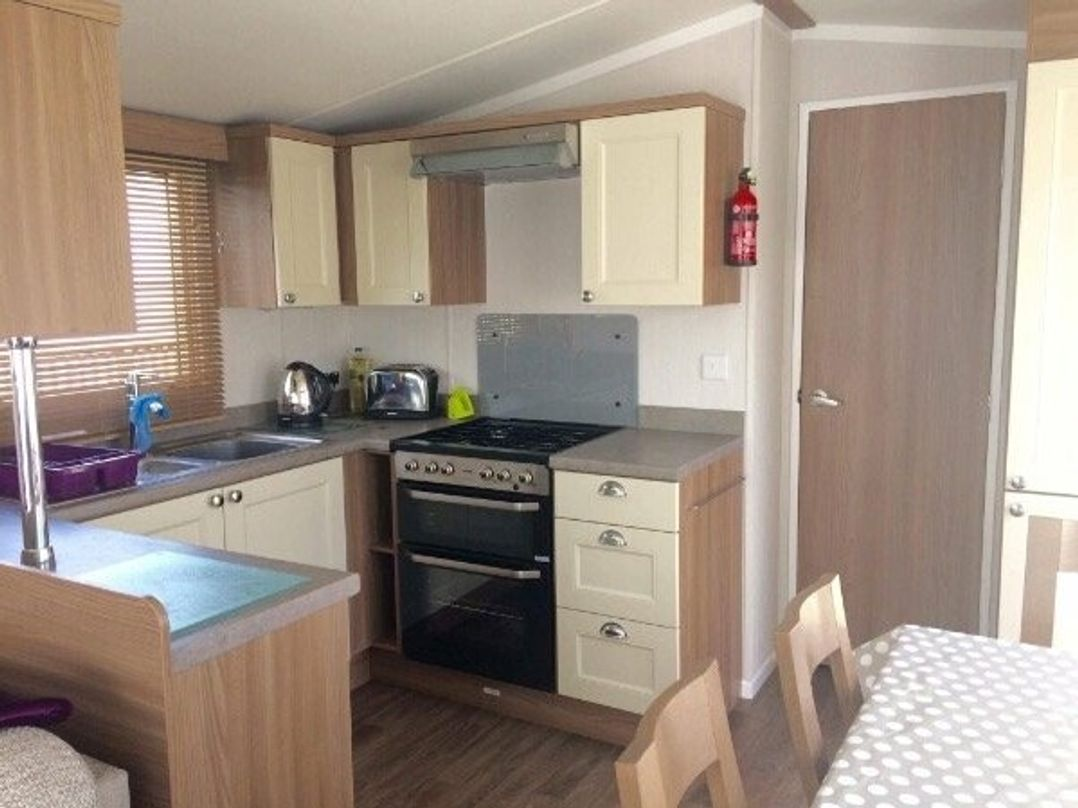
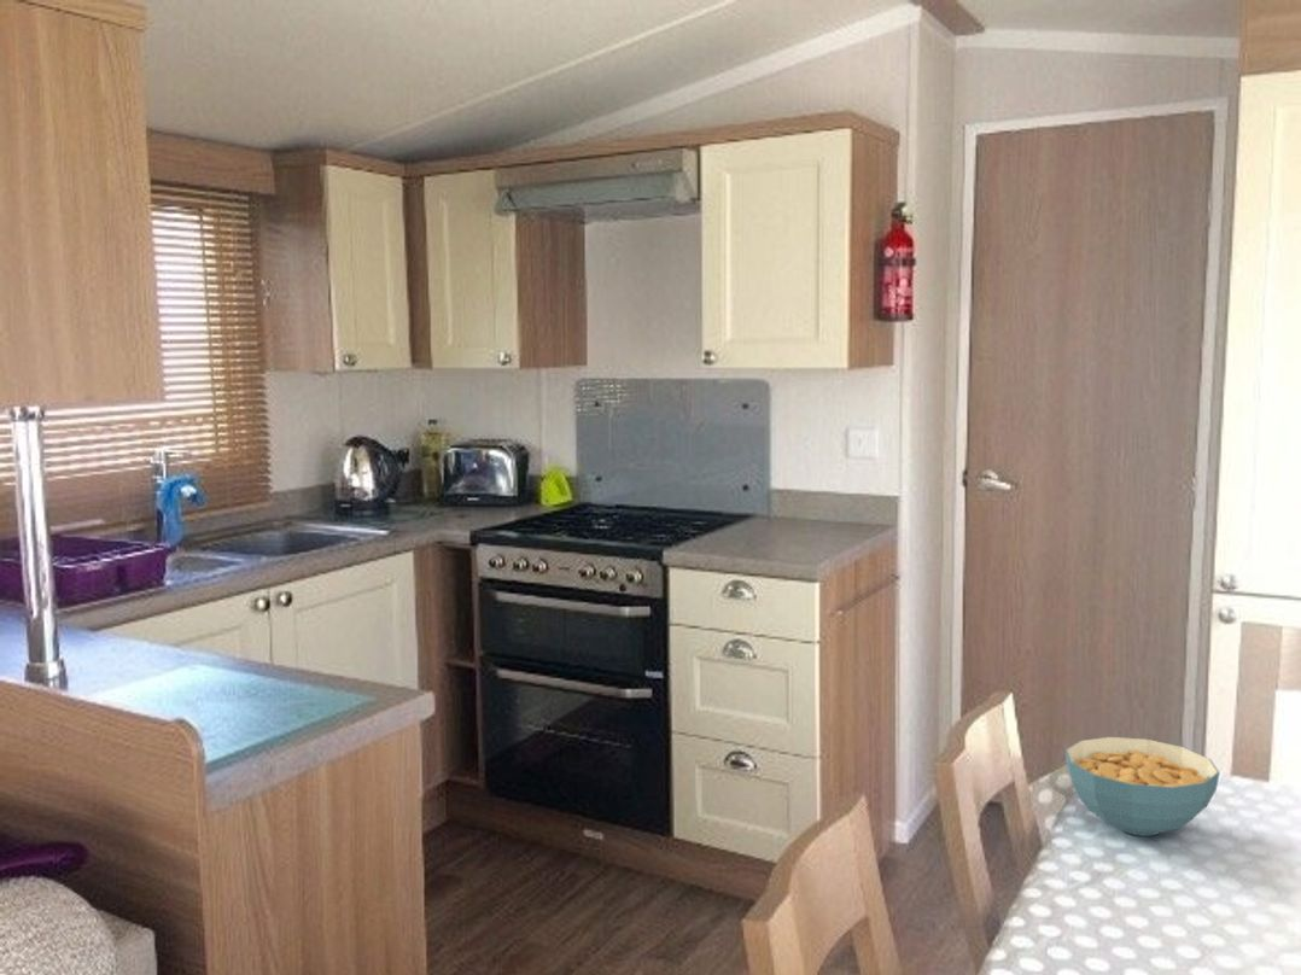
+ cereal bowl (1138, 793)
